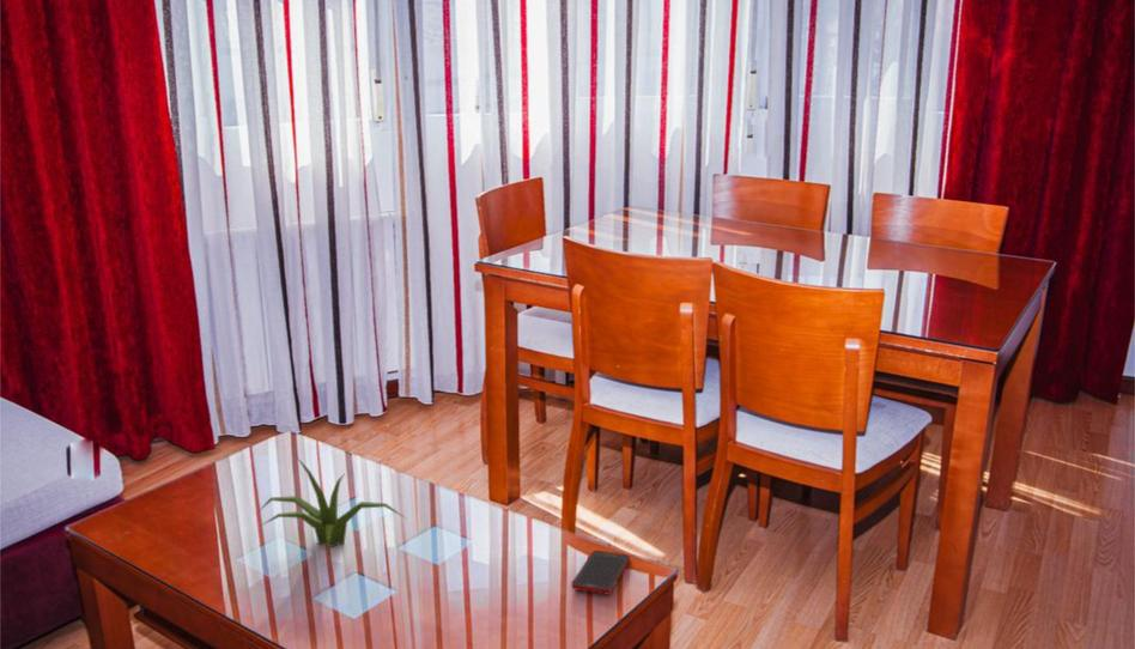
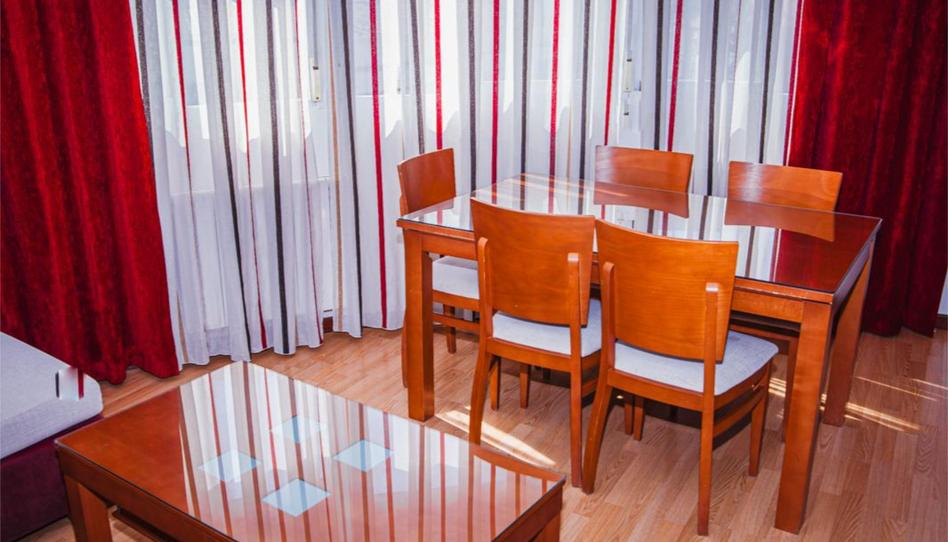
- cell phone (601, 571)
- plant (317, 502)
